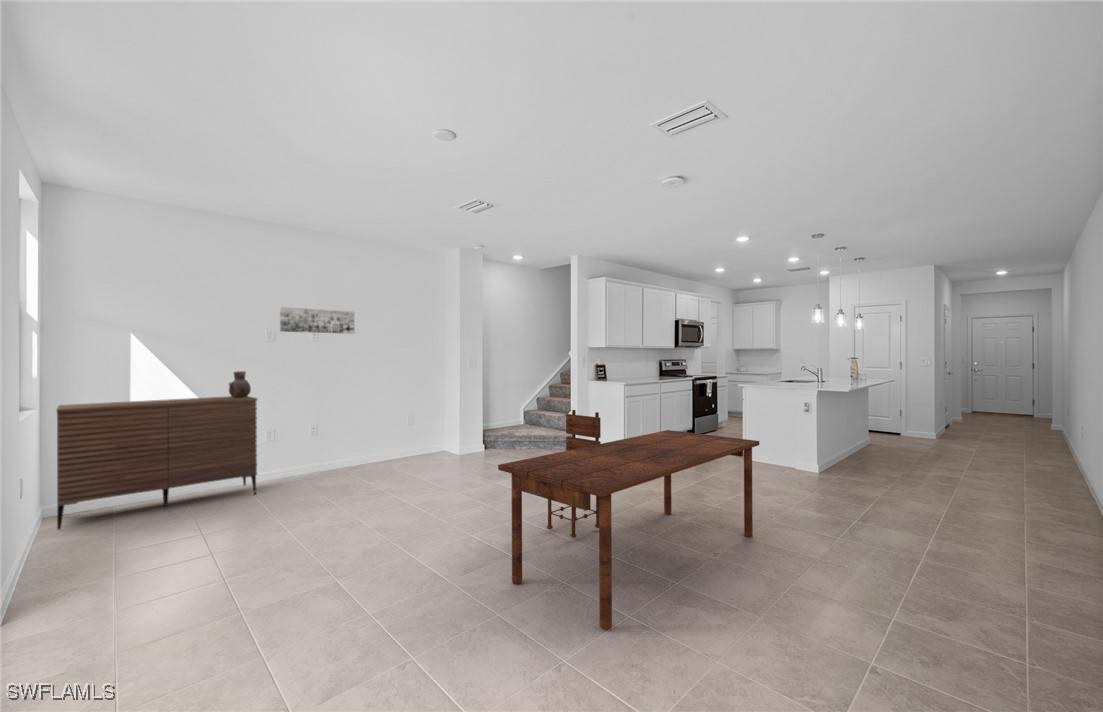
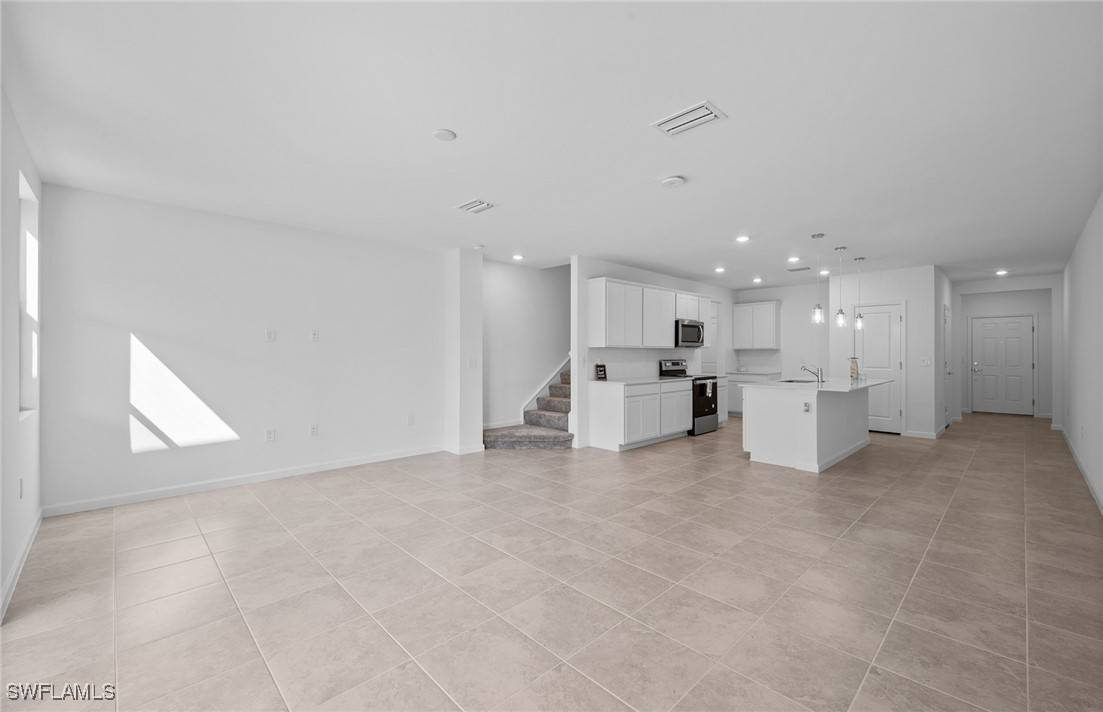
- sideboard (165, 453)
- wall art (319, 321)
- vase (239, 384)
- dining table (619, 482)
